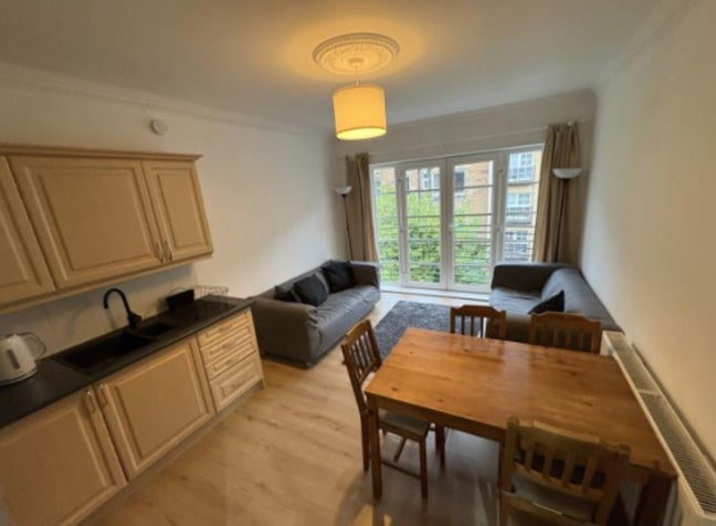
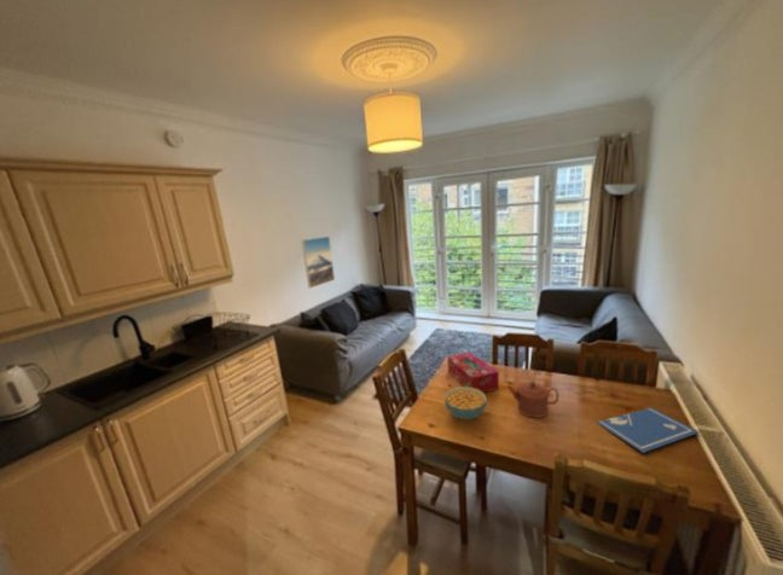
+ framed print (319, 261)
+ teapot (532, 395)
+ tissue box (471, 371)
+ cereal bowl (465, 406)
+ placemat (633, 419)
